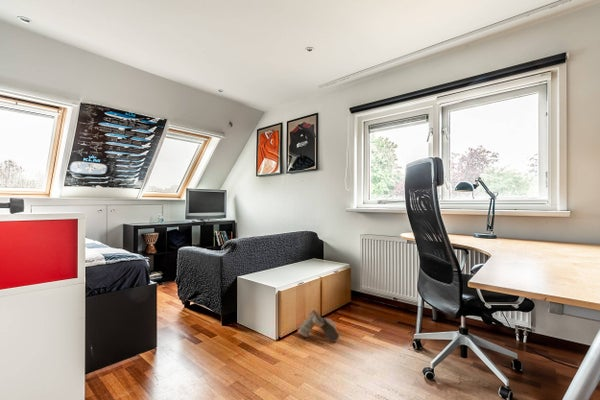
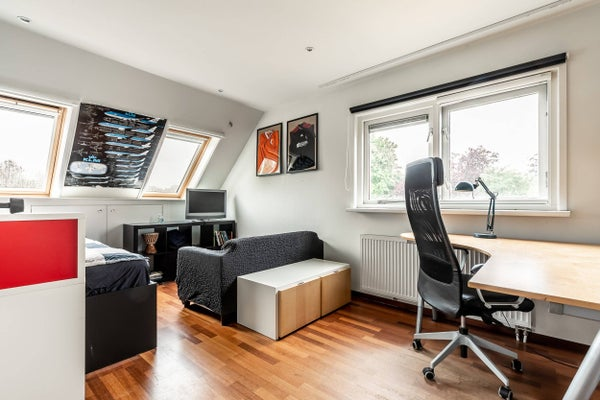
- boots (322, 322)
